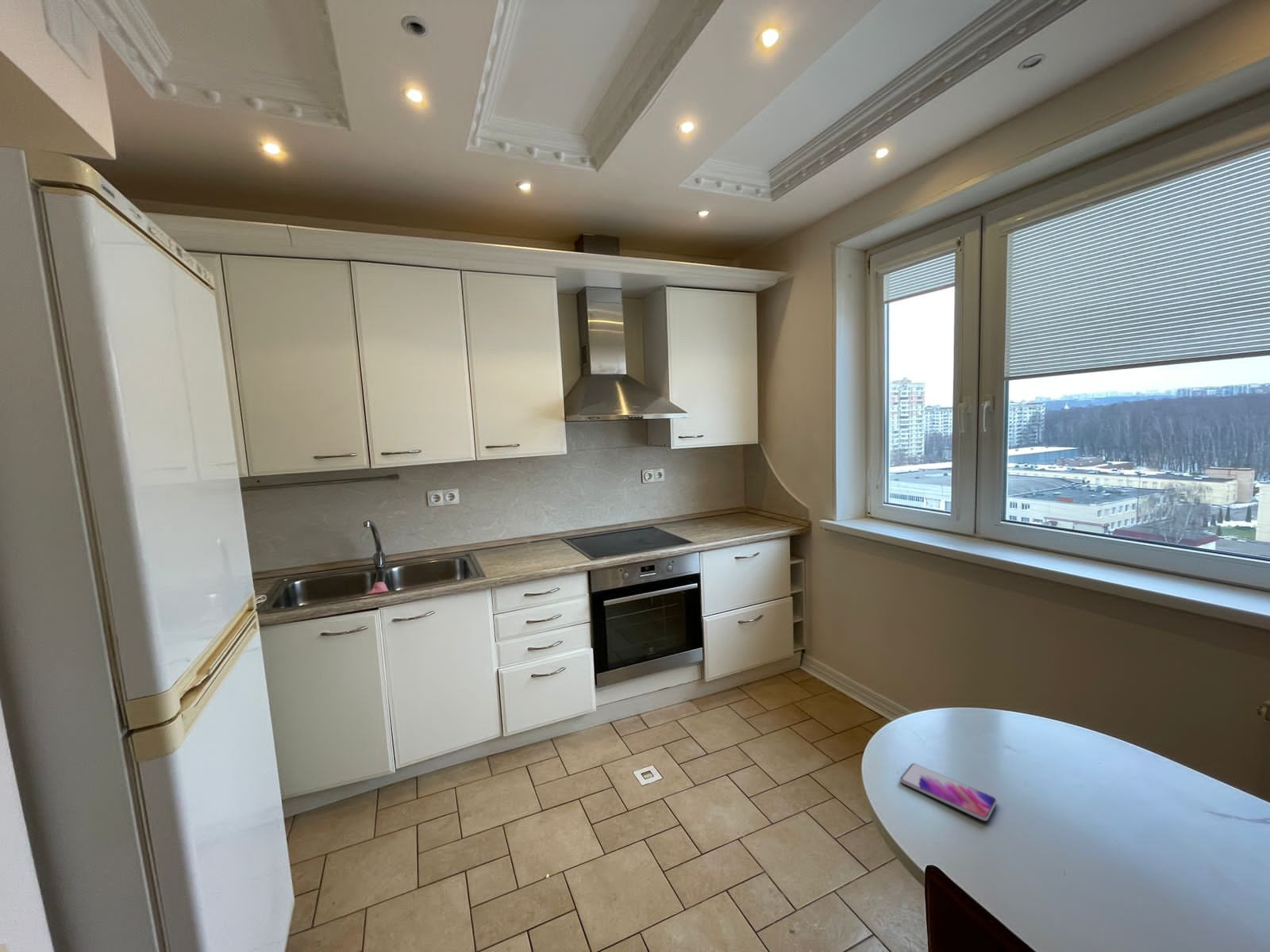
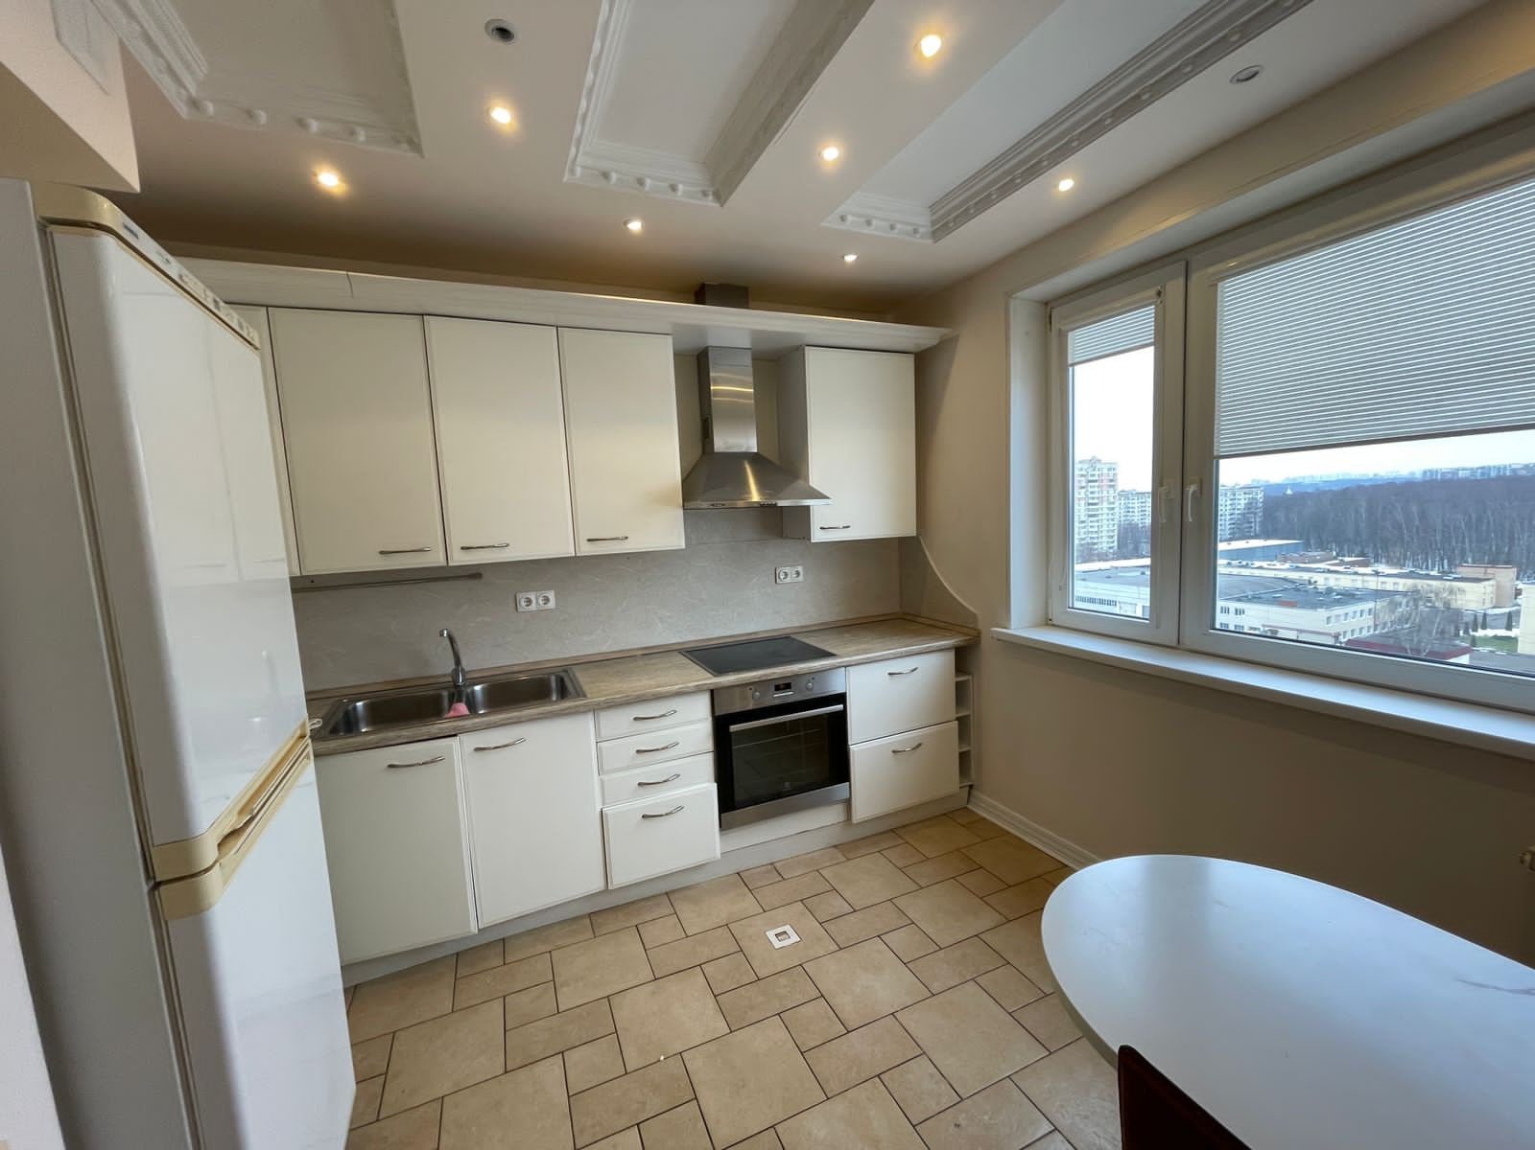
- smartphone (946, 789)
